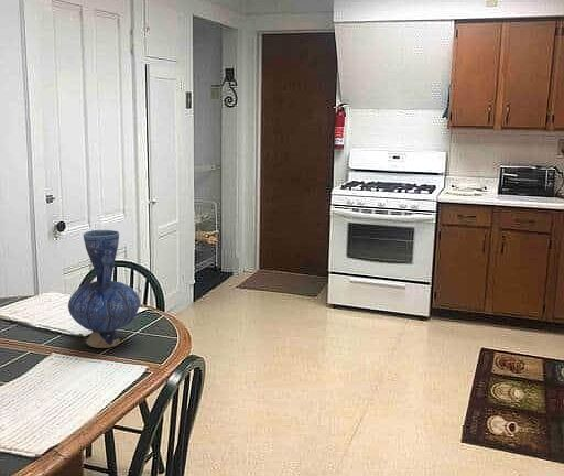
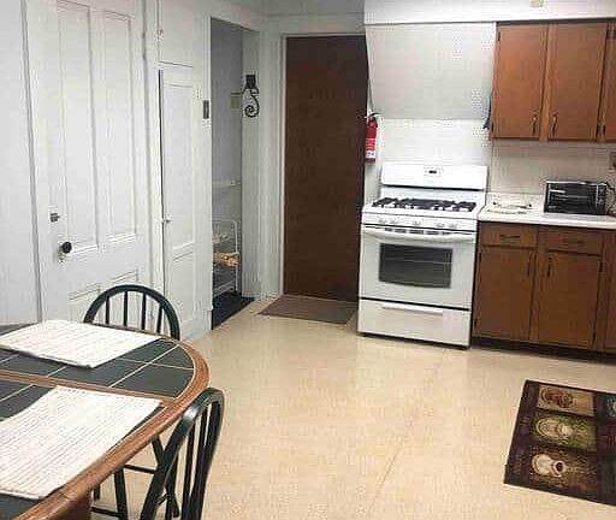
- vase (104, 289)
